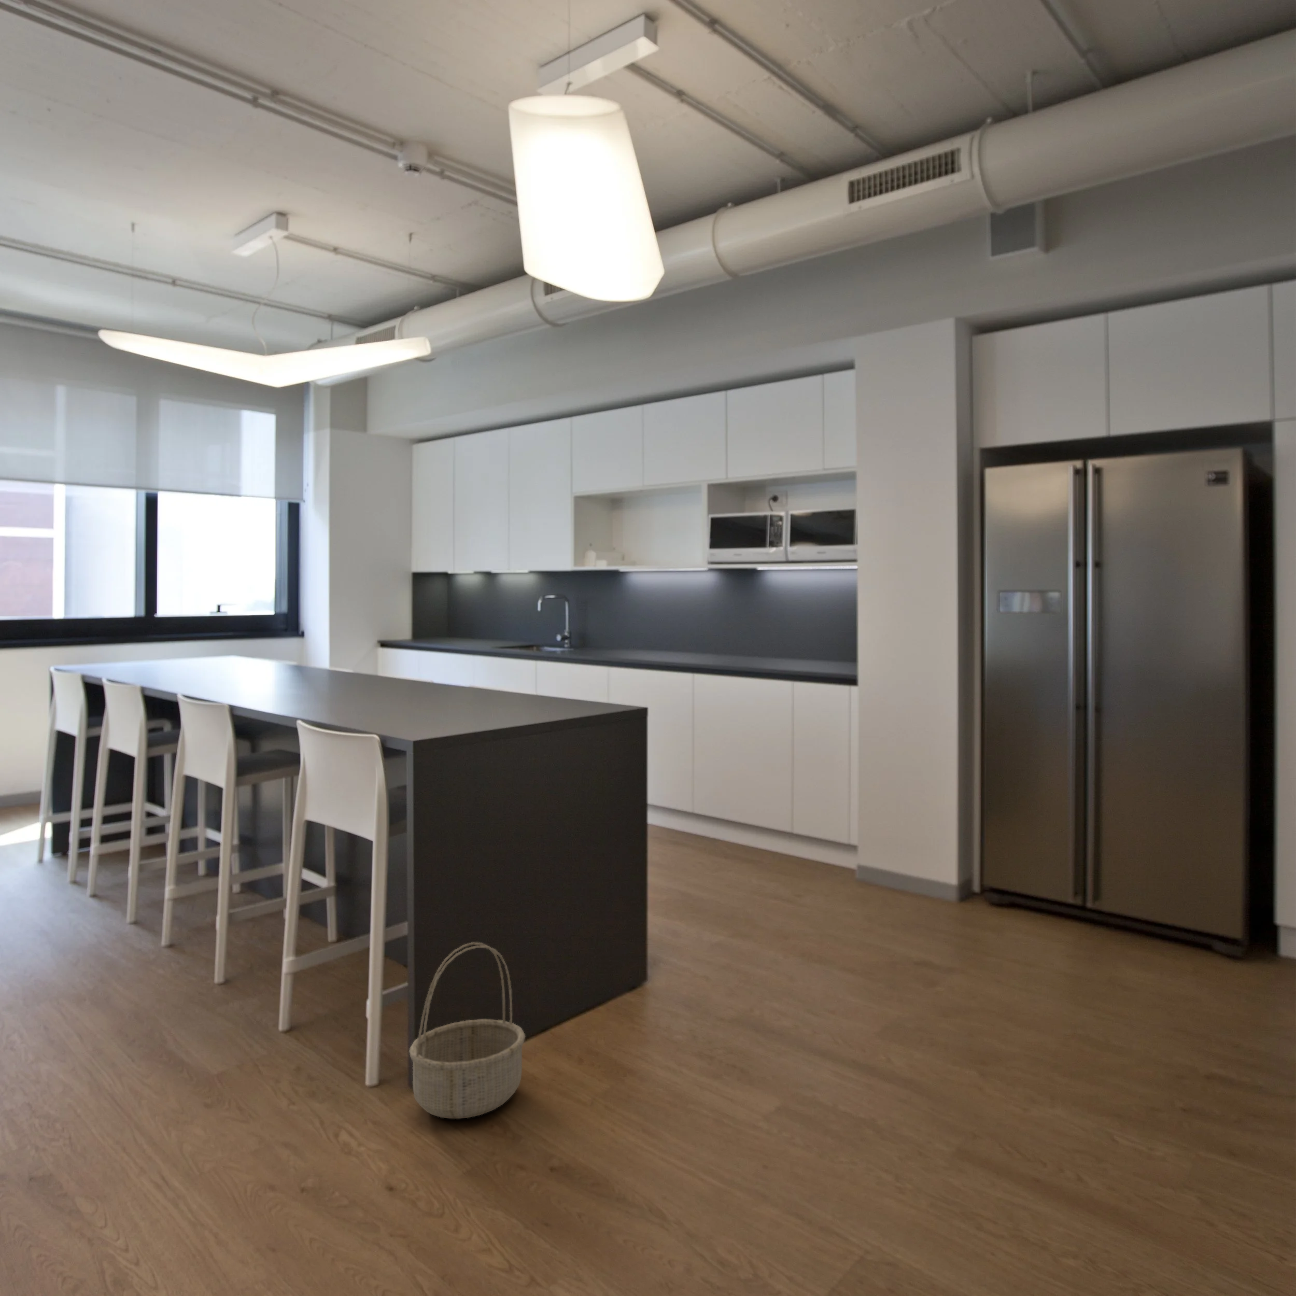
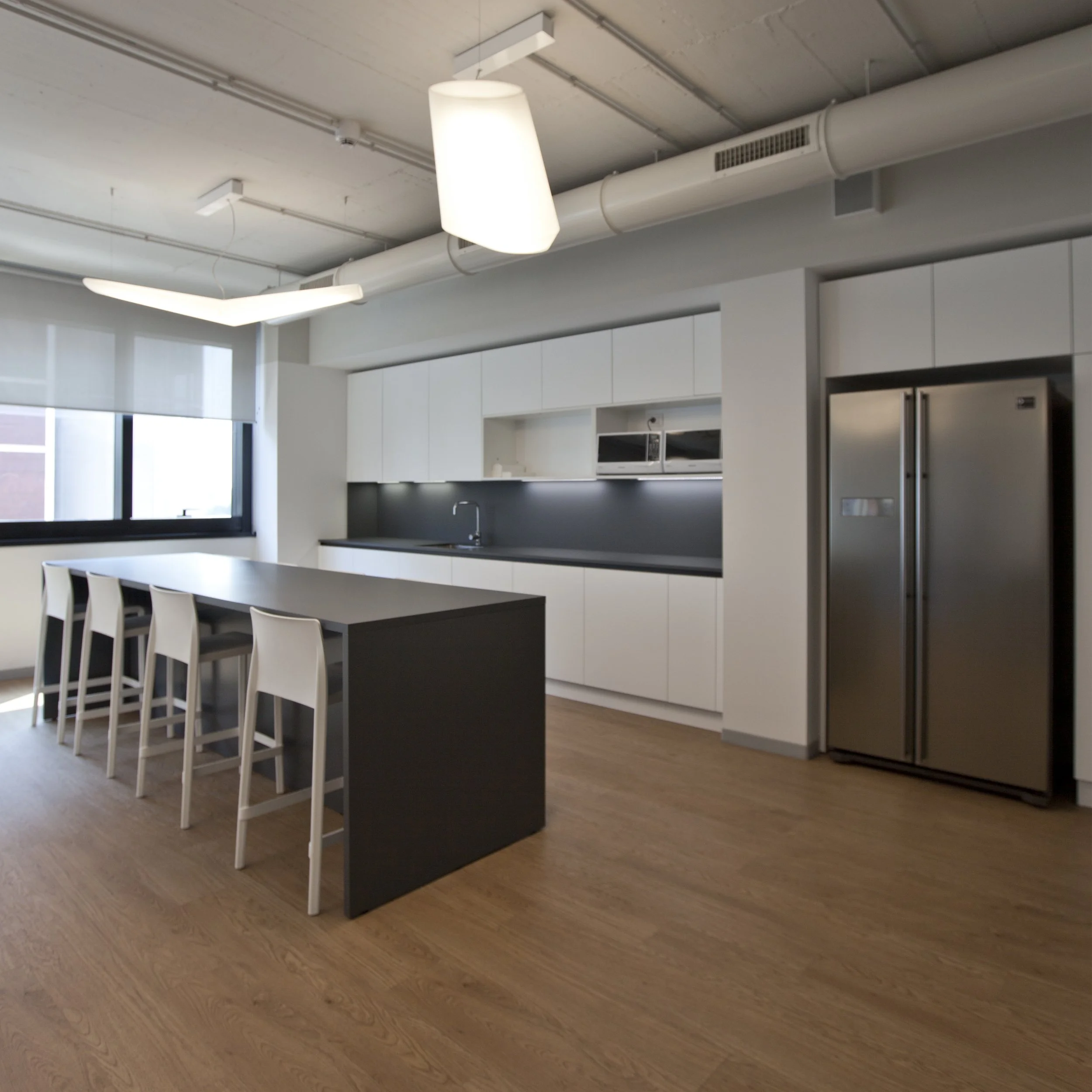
- basket (468, 1022)
